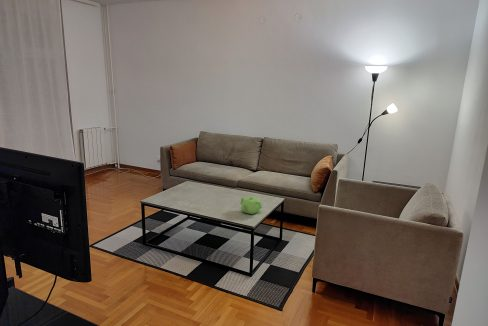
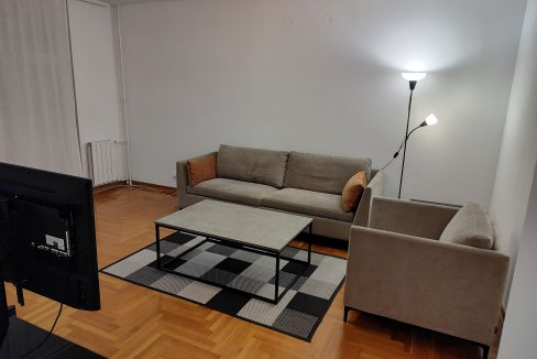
- teapot (249, 205)
